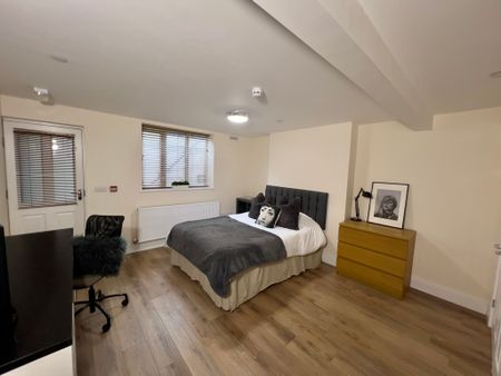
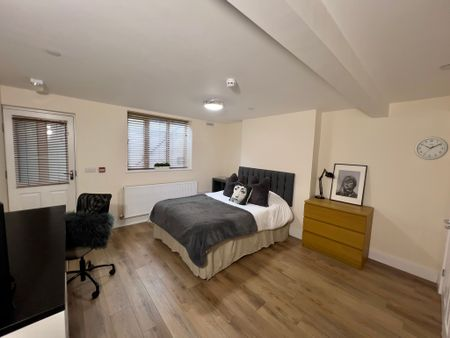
+ wall clock (430, 148)
